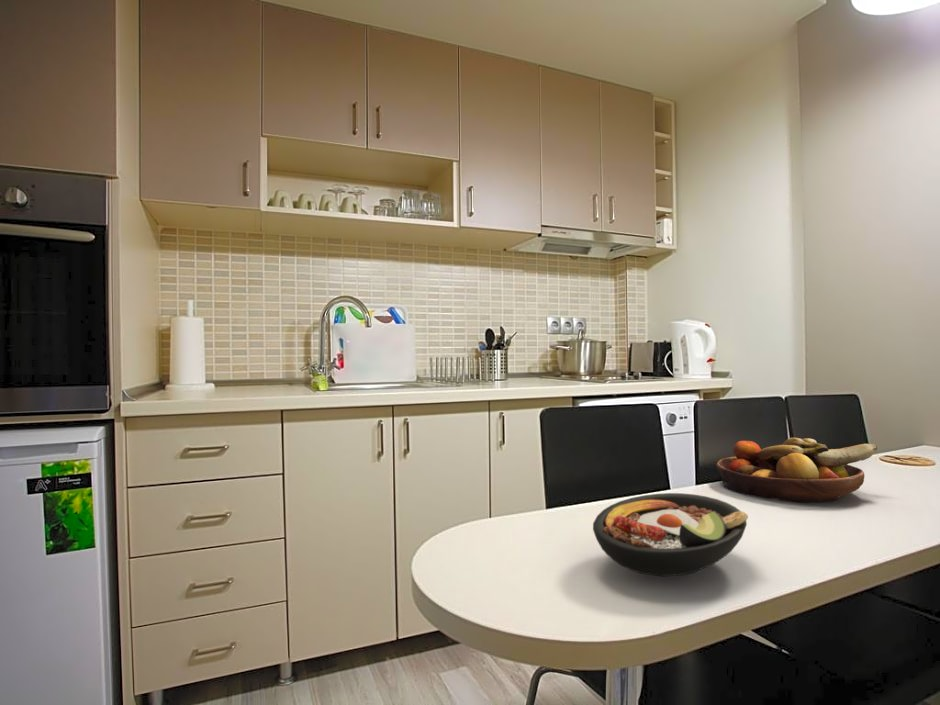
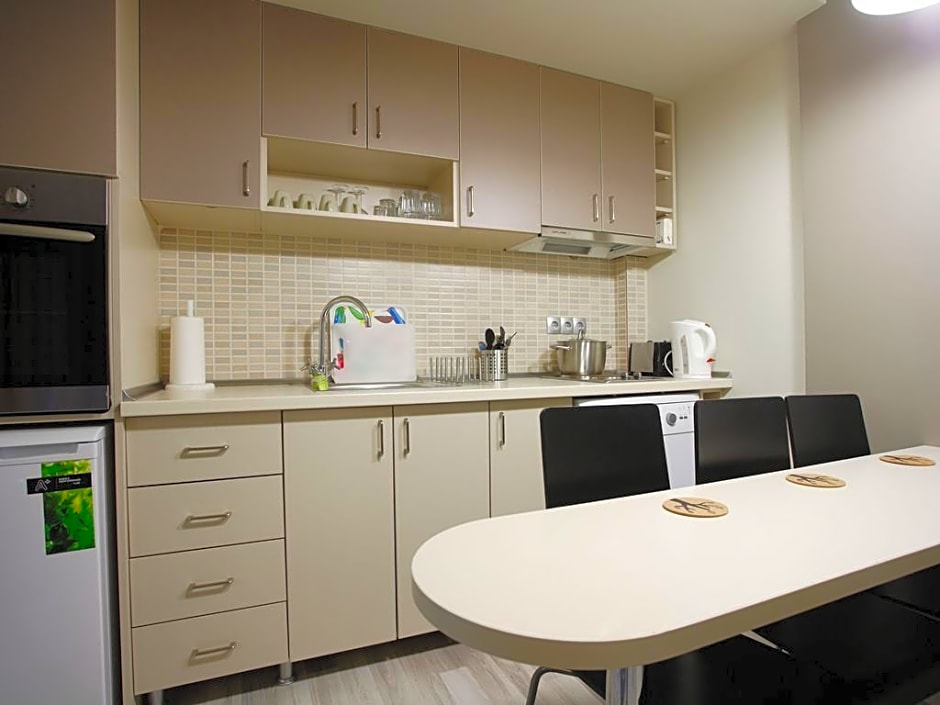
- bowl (669, 537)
- fruit bowl (786, 461)
